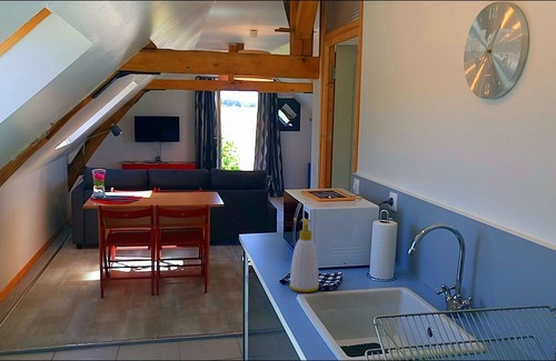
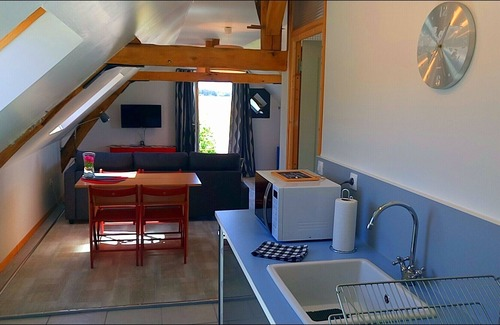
- soap bottle (305, 253)
